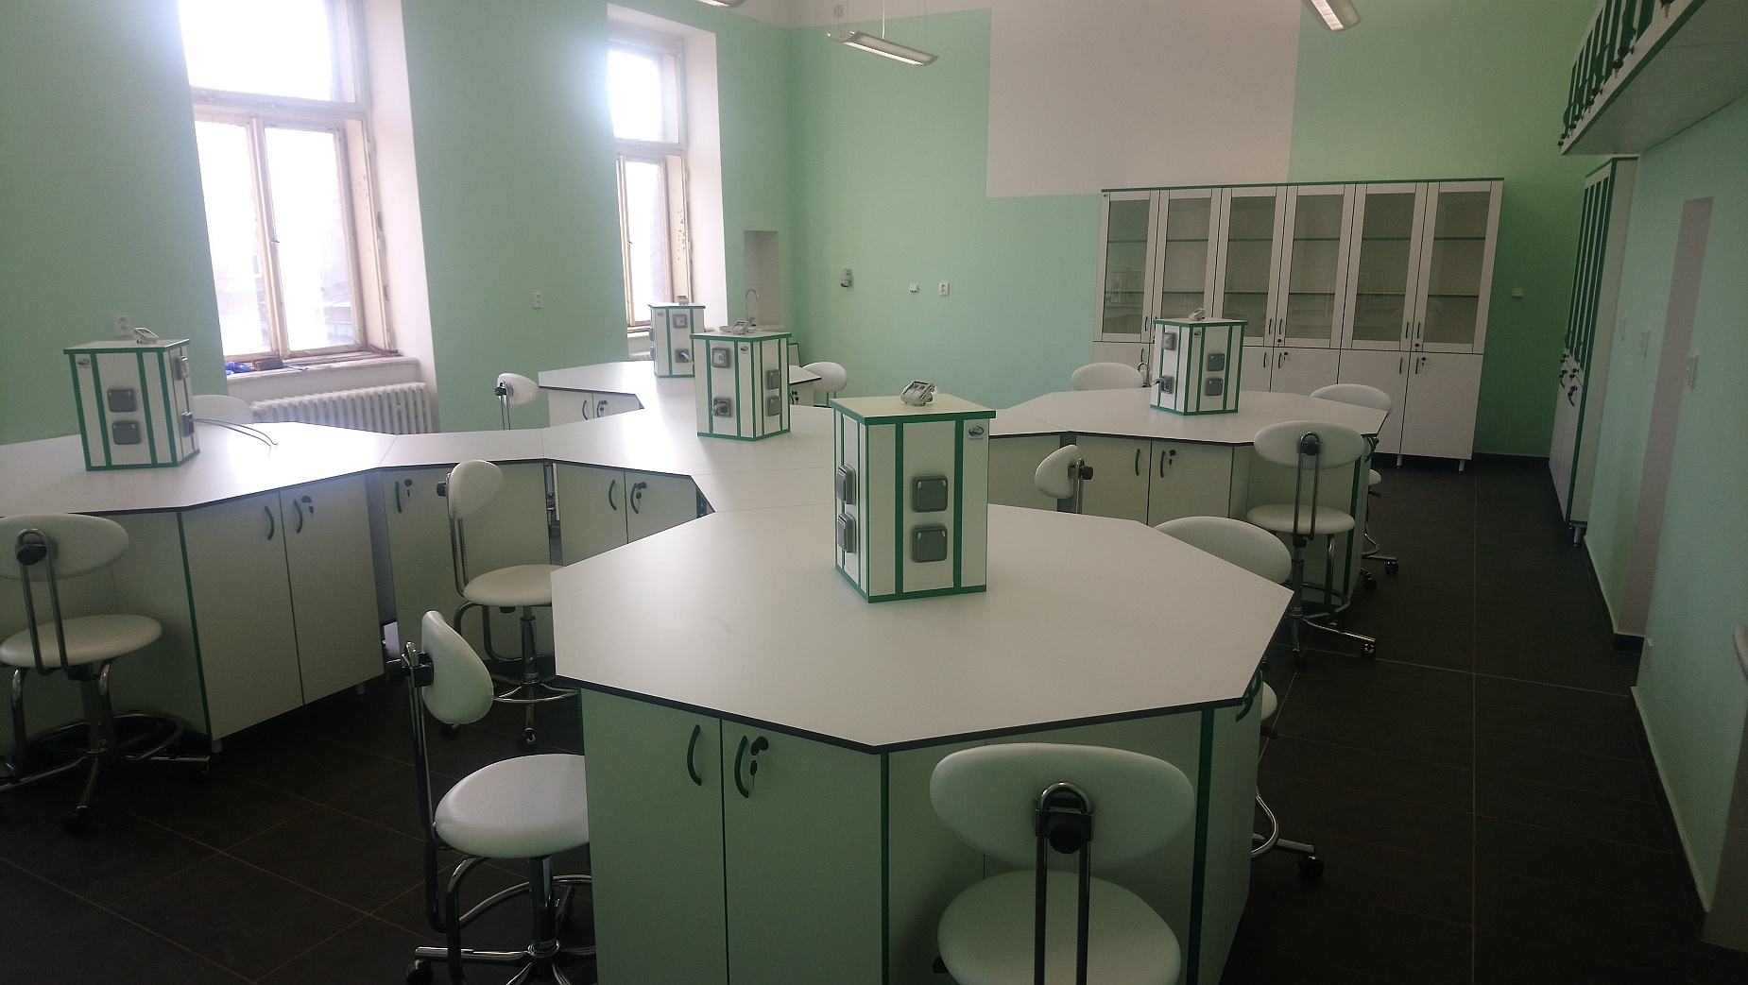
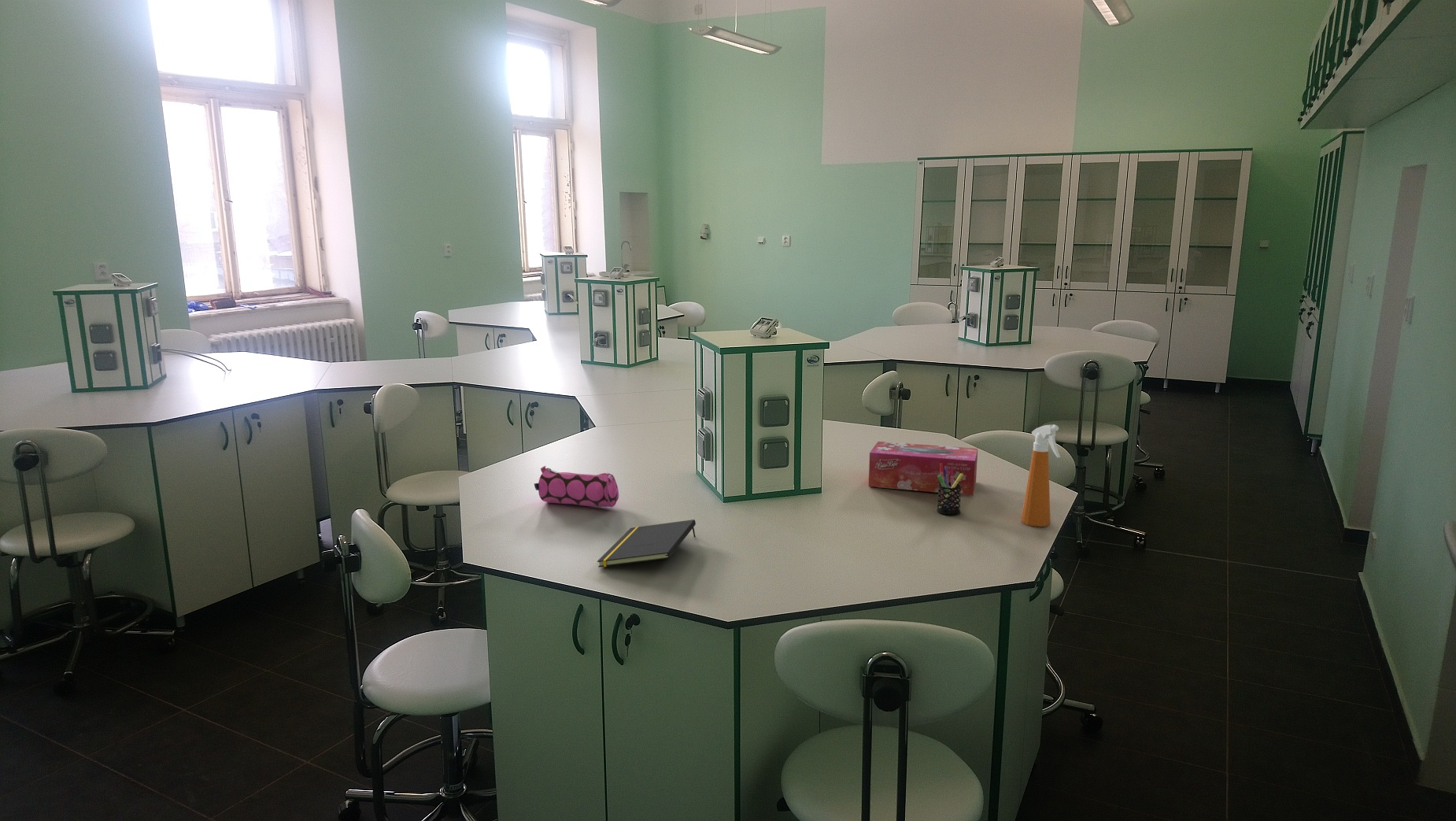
+ pencil case (578, 486)
+ pen holder (946, 488)
+ notepad (649, 542)
+ tissue box (923, 467)
+ spray bottle (1044, 474)
